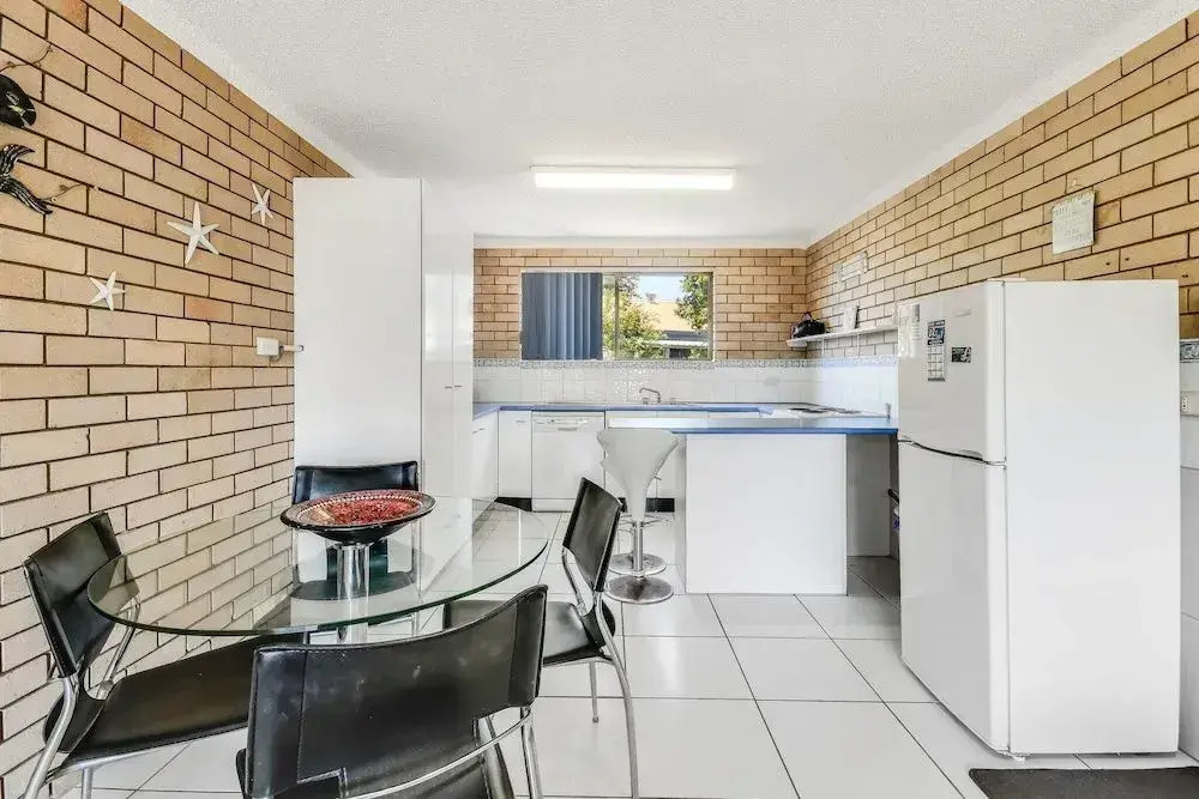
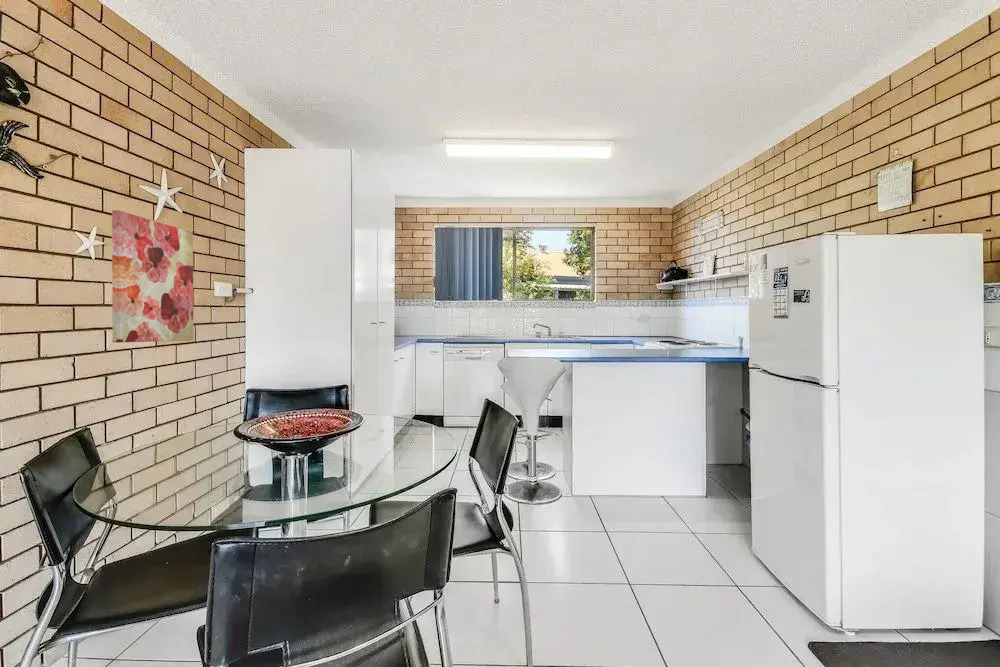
+ wall art (156, 281)
